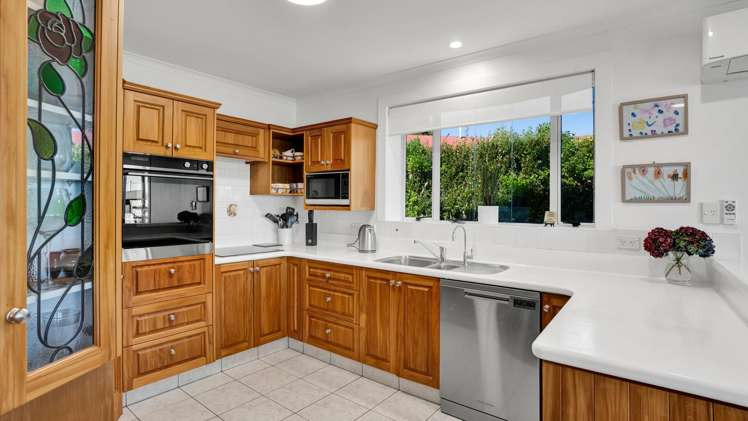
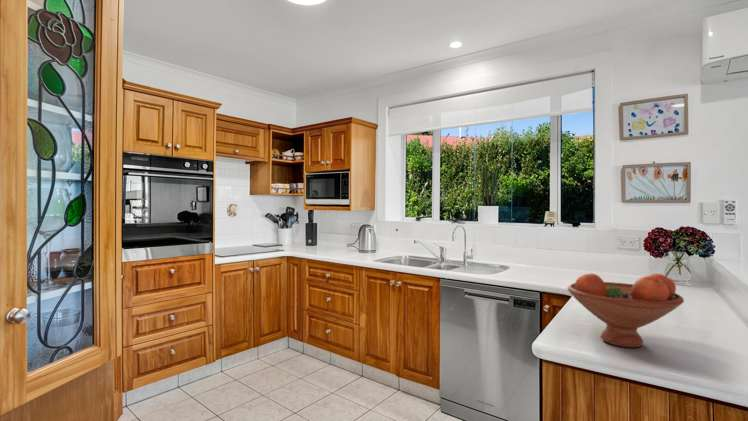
+ fruit bowl (621, 306)
